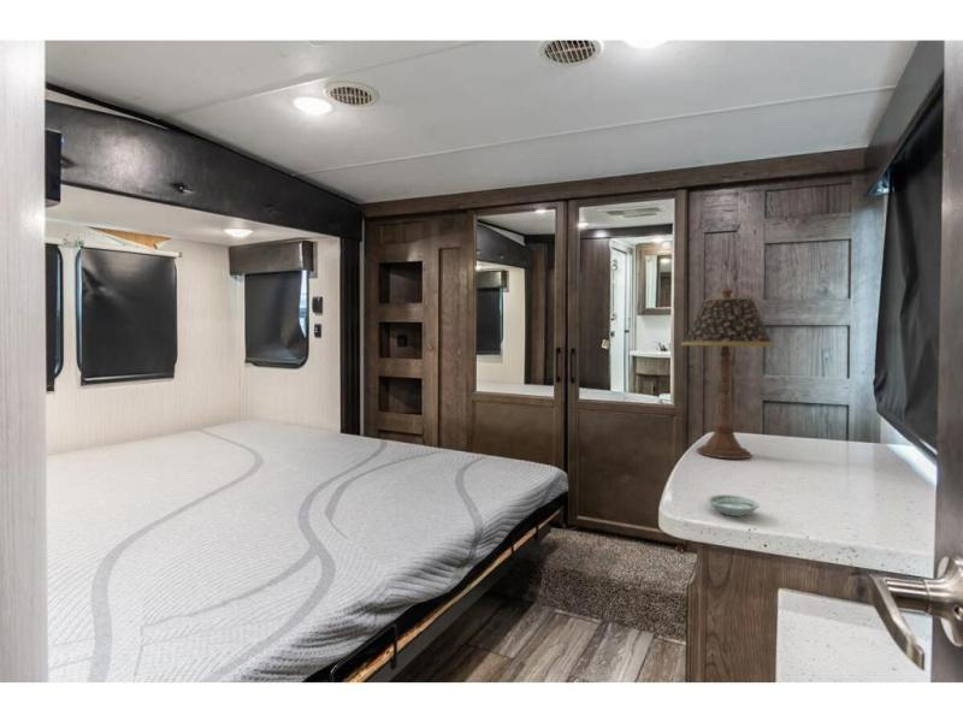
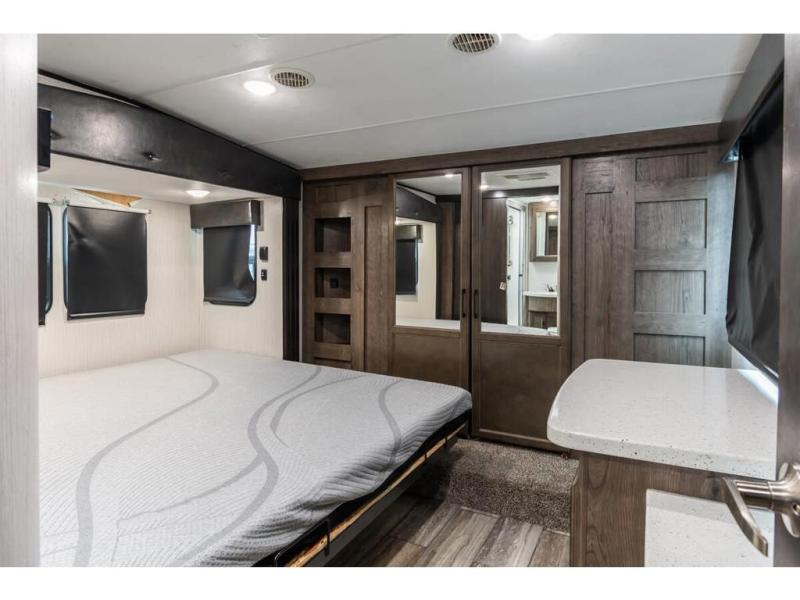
- saucer (732, 505)
- table lamp (725, 371)
